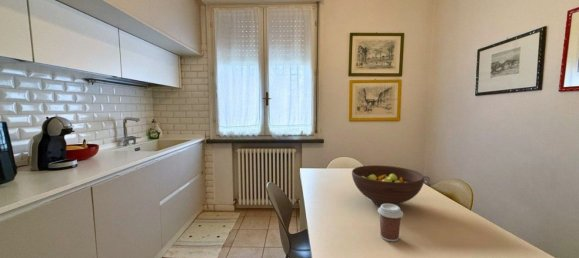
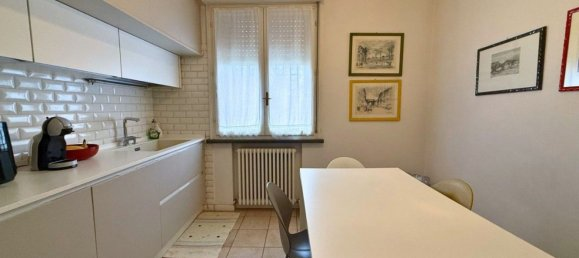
- coffee cup (389, 222)
- fruit bowl (385, 188)
